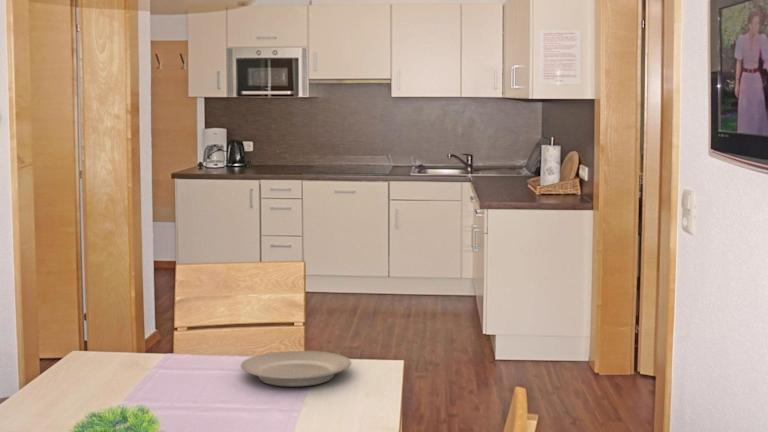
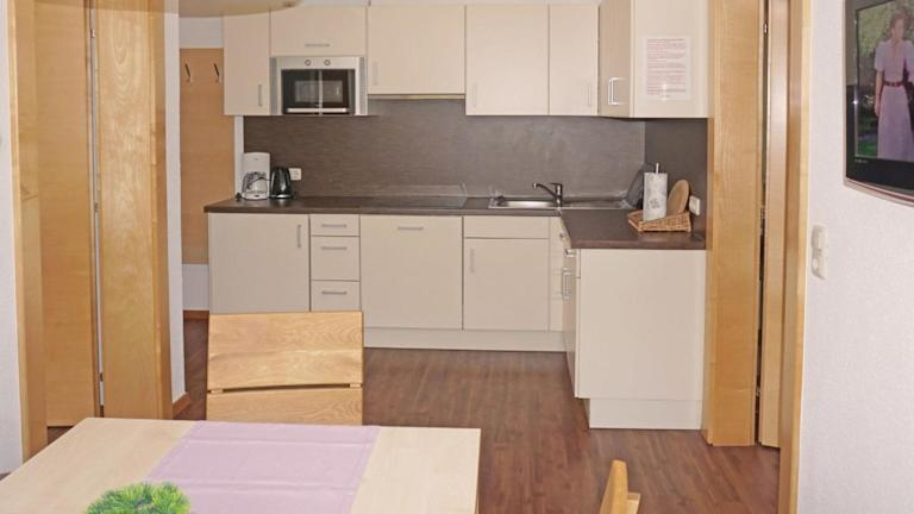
- plate (296, 369)
